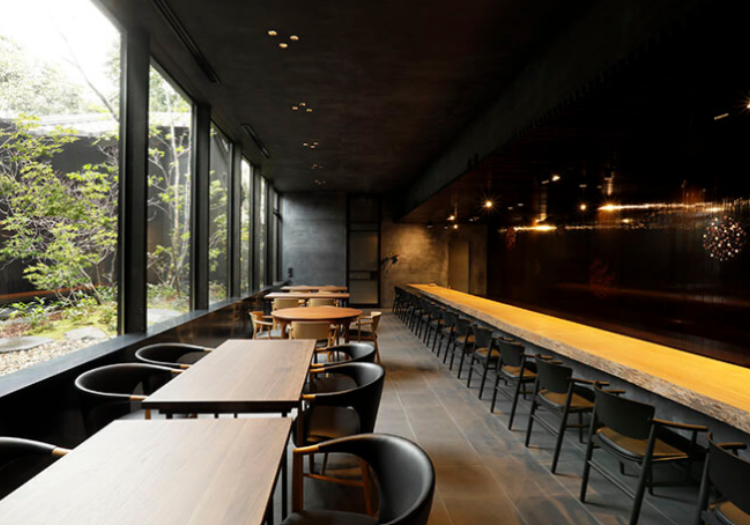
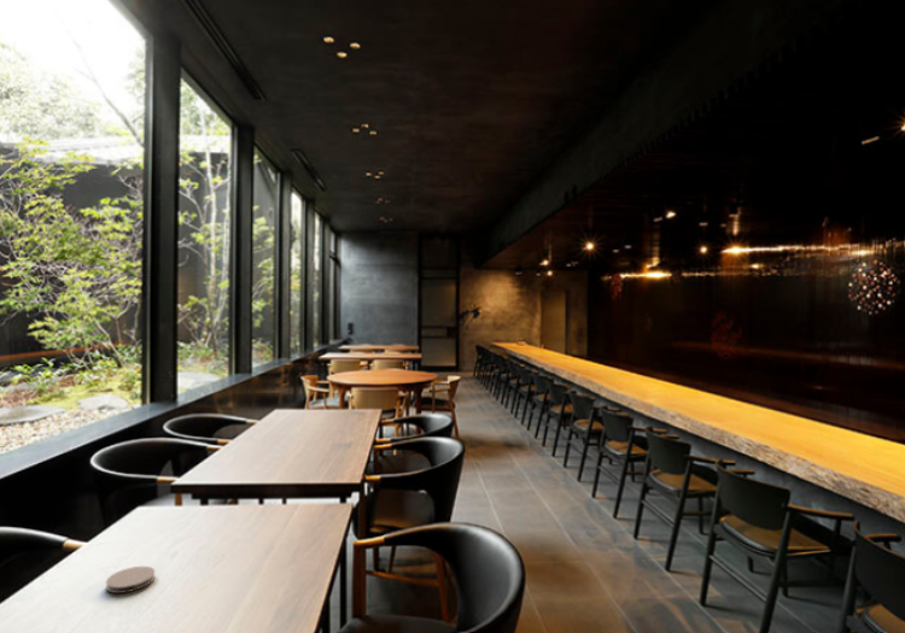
+ coaster (130, 579)
